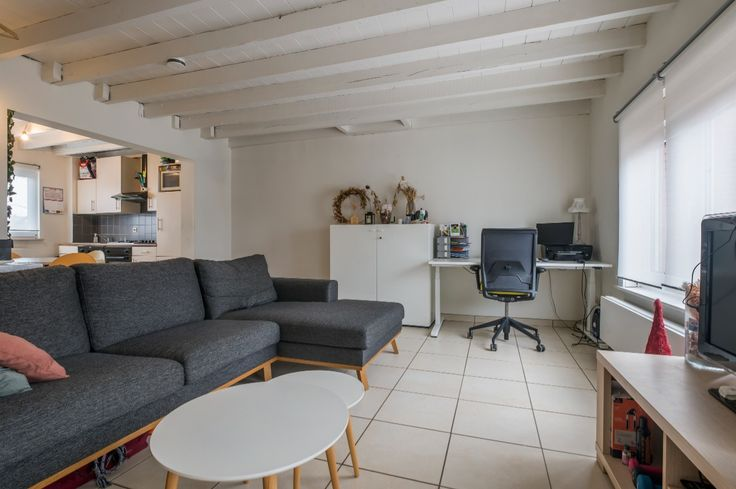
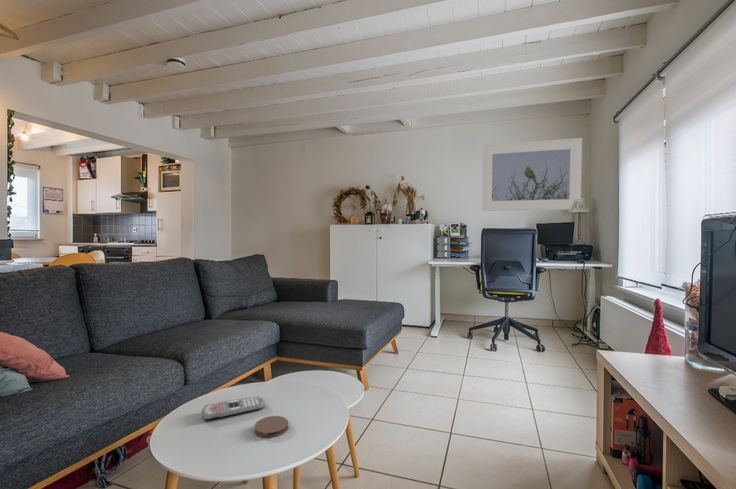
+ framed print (529, 176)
+ coaster (271, 426)
+ remote control (234, 407)
